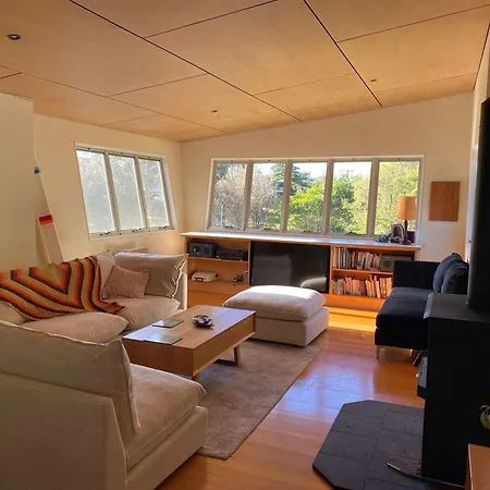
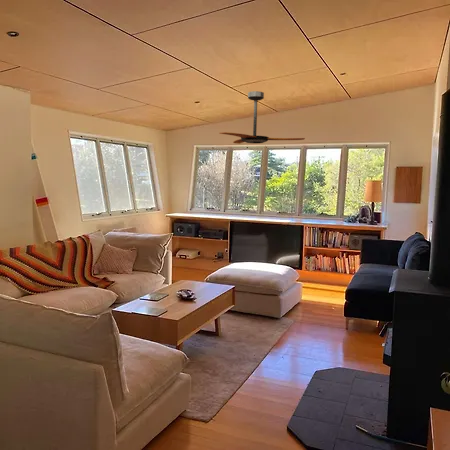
+ ceiling fan (256, 118)
